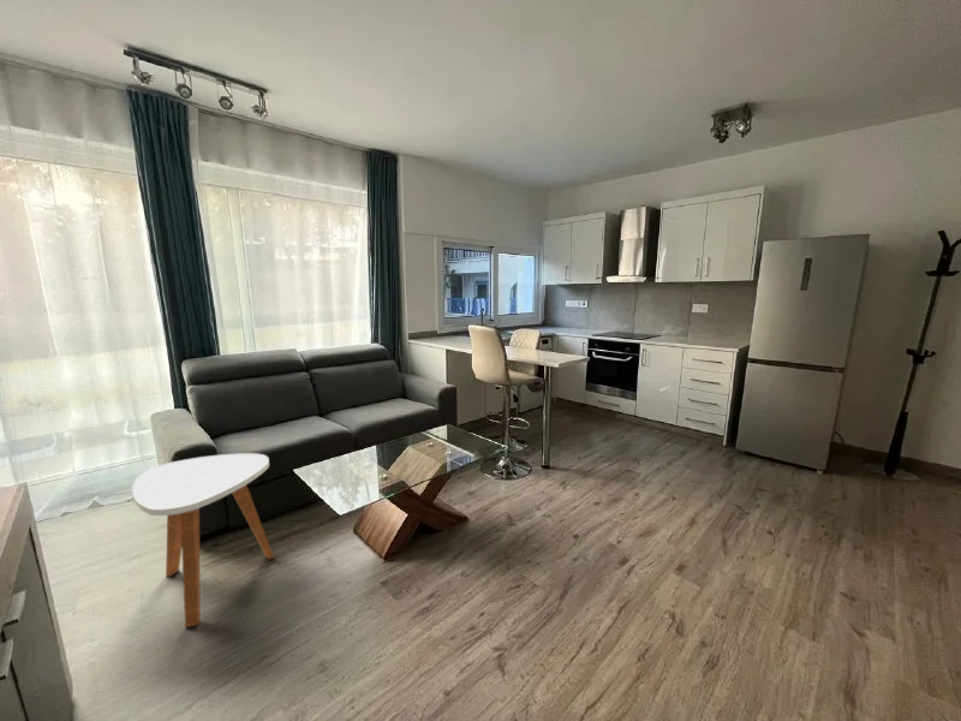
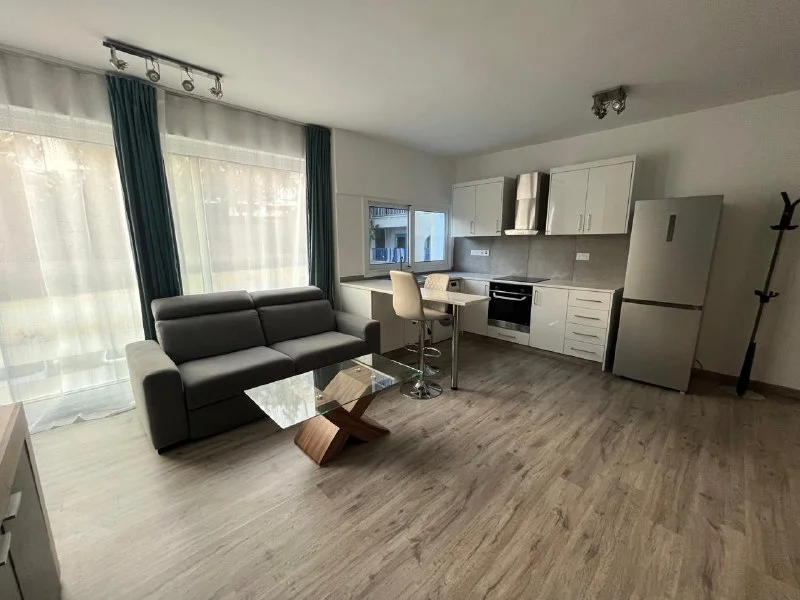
- side table (198, 526)
